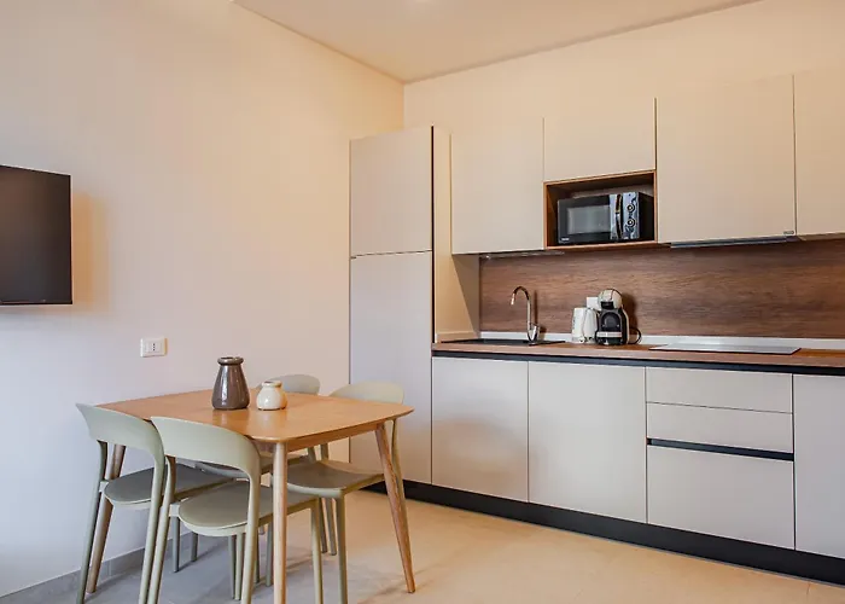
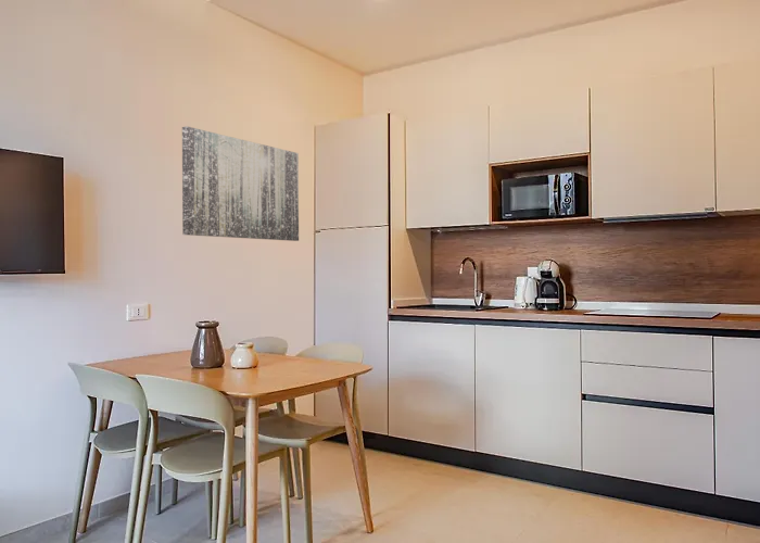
+ wall art (246, 189)
